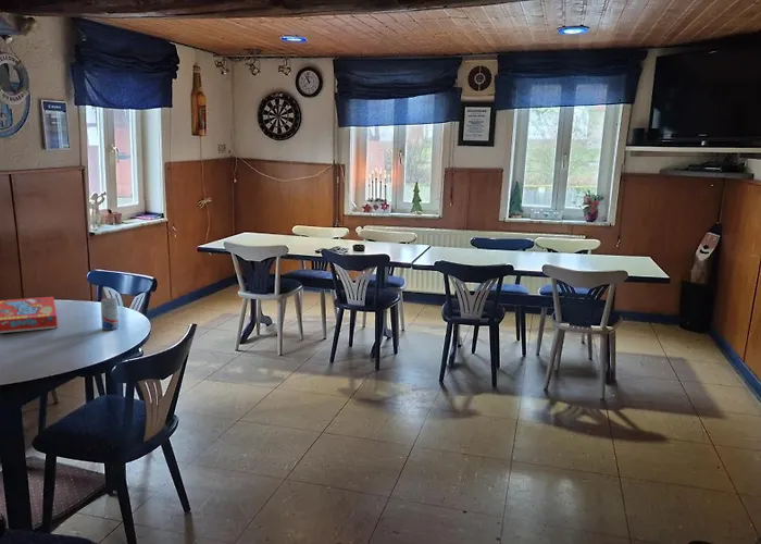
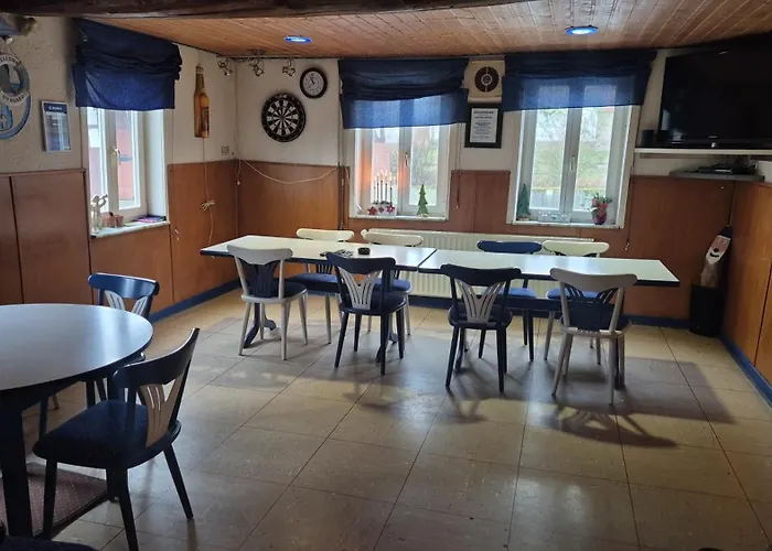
- snack box (24, 313)
- beverage can (109, 313)
